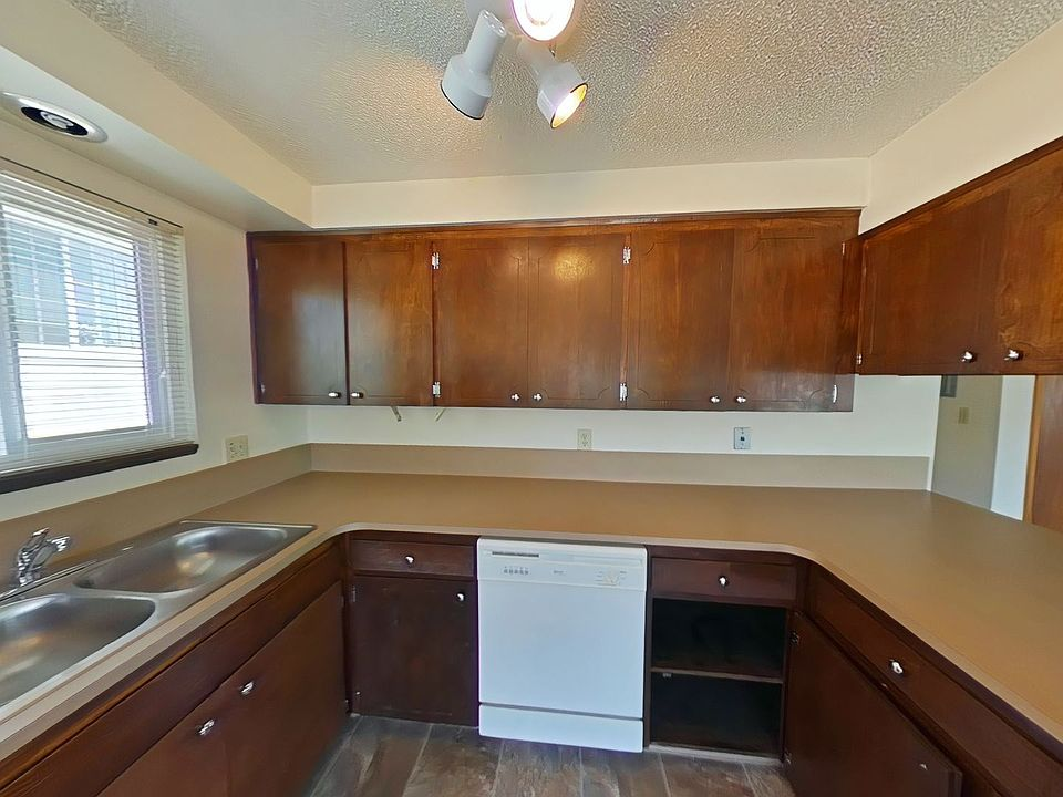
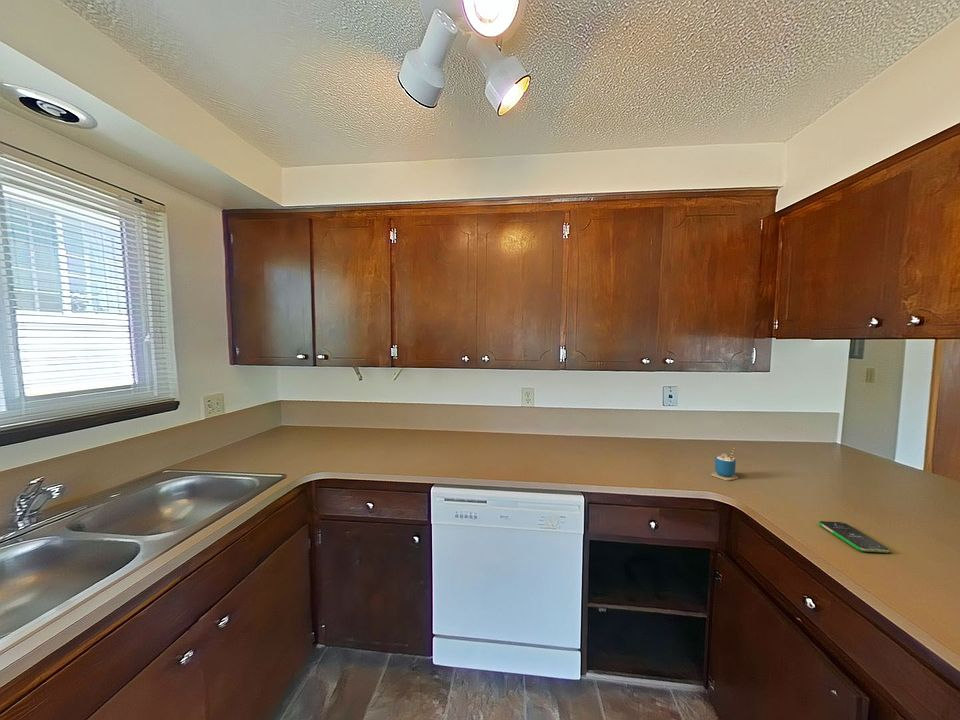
+ cup (725, 461)
+ smartphone (851, 535)
